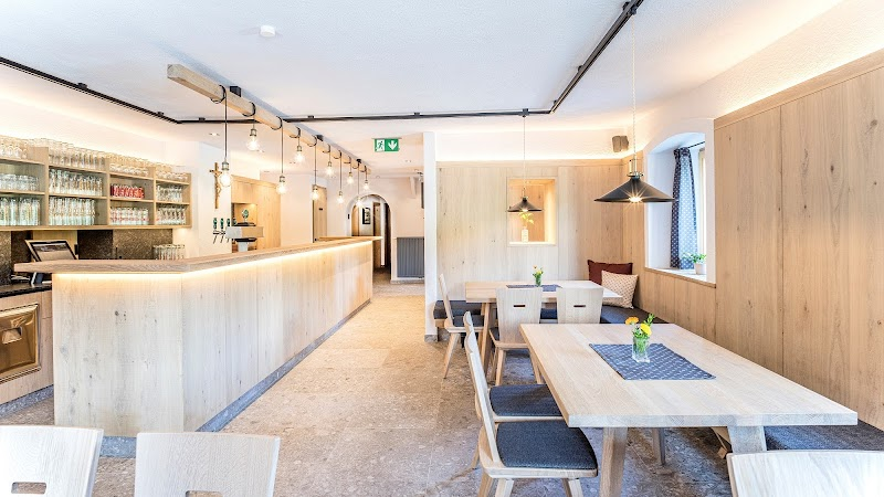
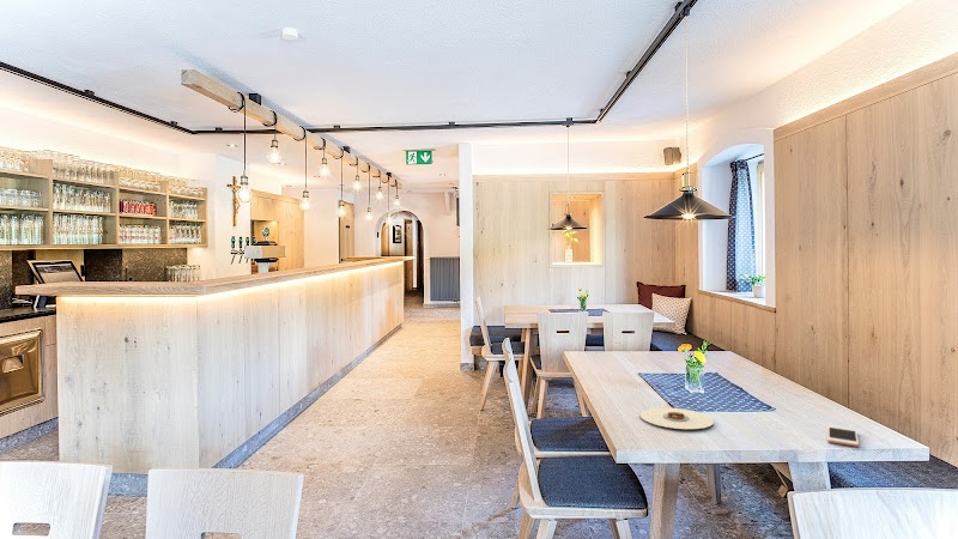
+ plate (675, 416)
+ cell phone (842, 435)
